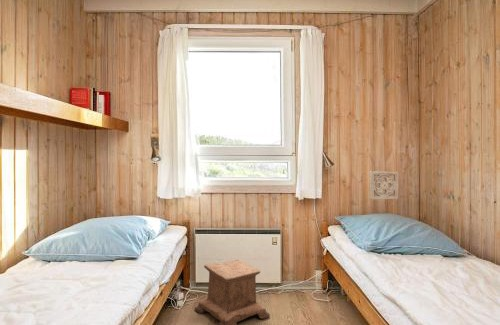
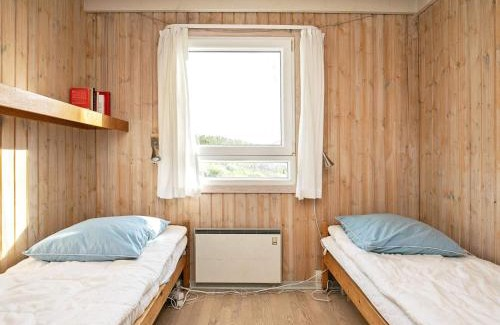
- stool (231, 290)
- wall ornament (383, 185)
